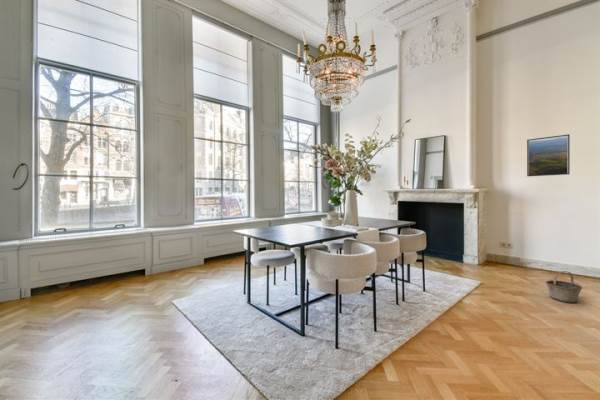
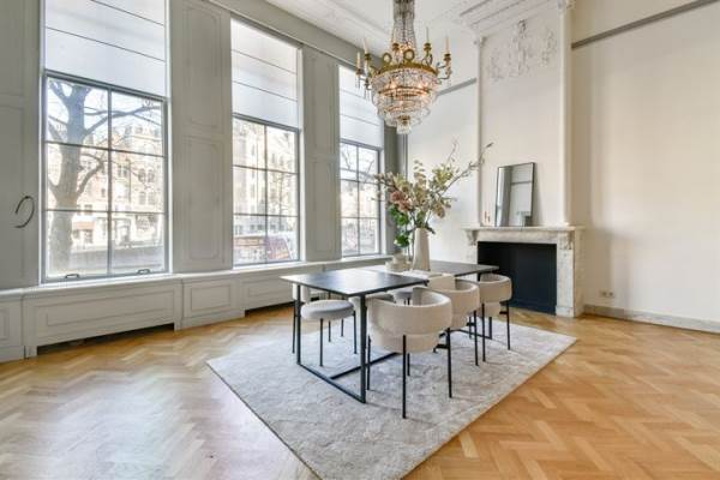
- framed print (547, 156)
- basket (563, 285)
